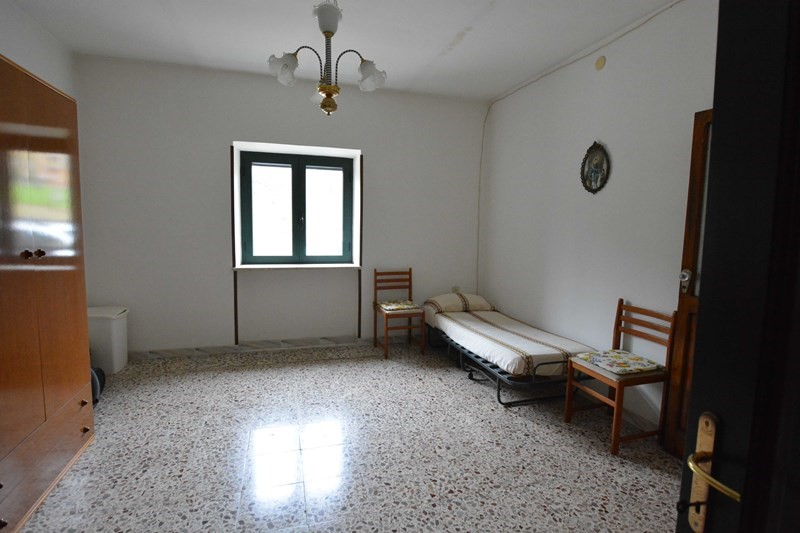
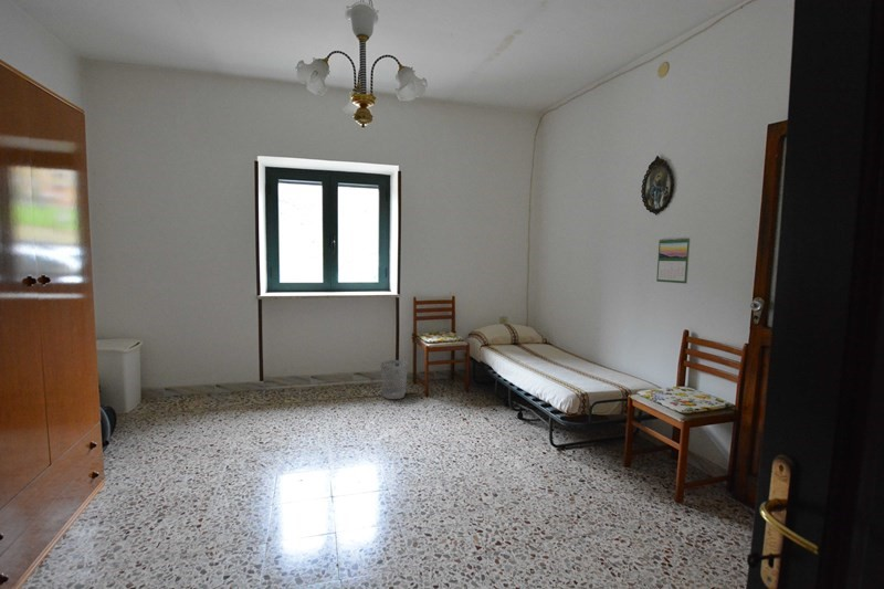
+ wastebasket (393, 379)
+ calendar (672, 260)
